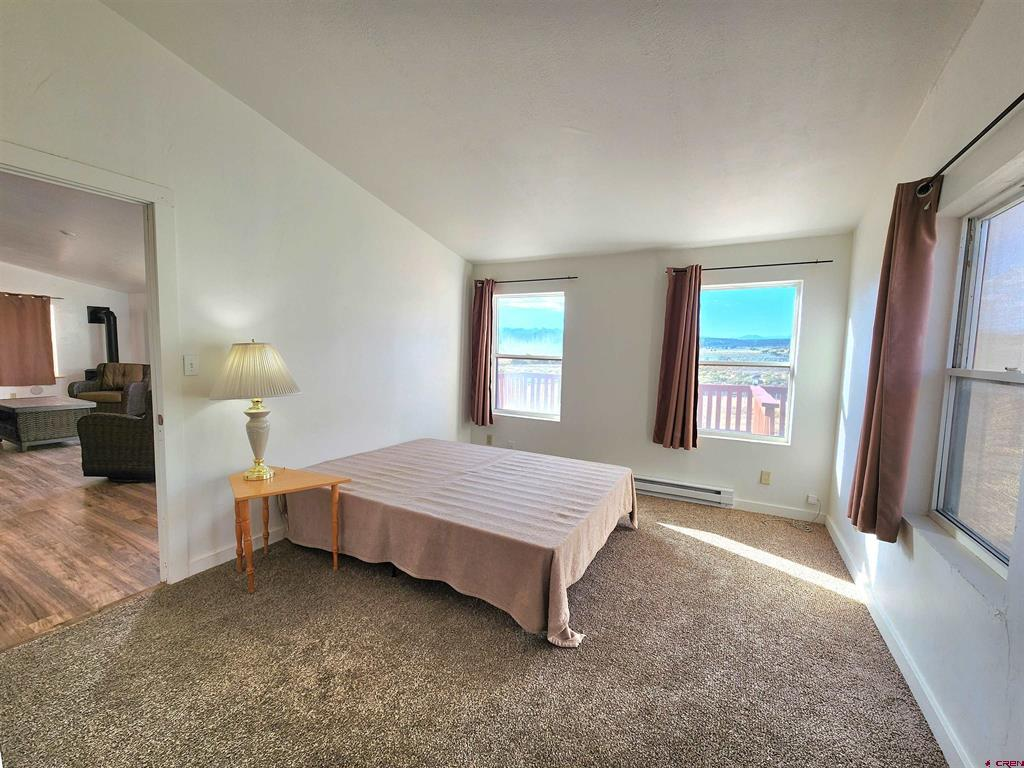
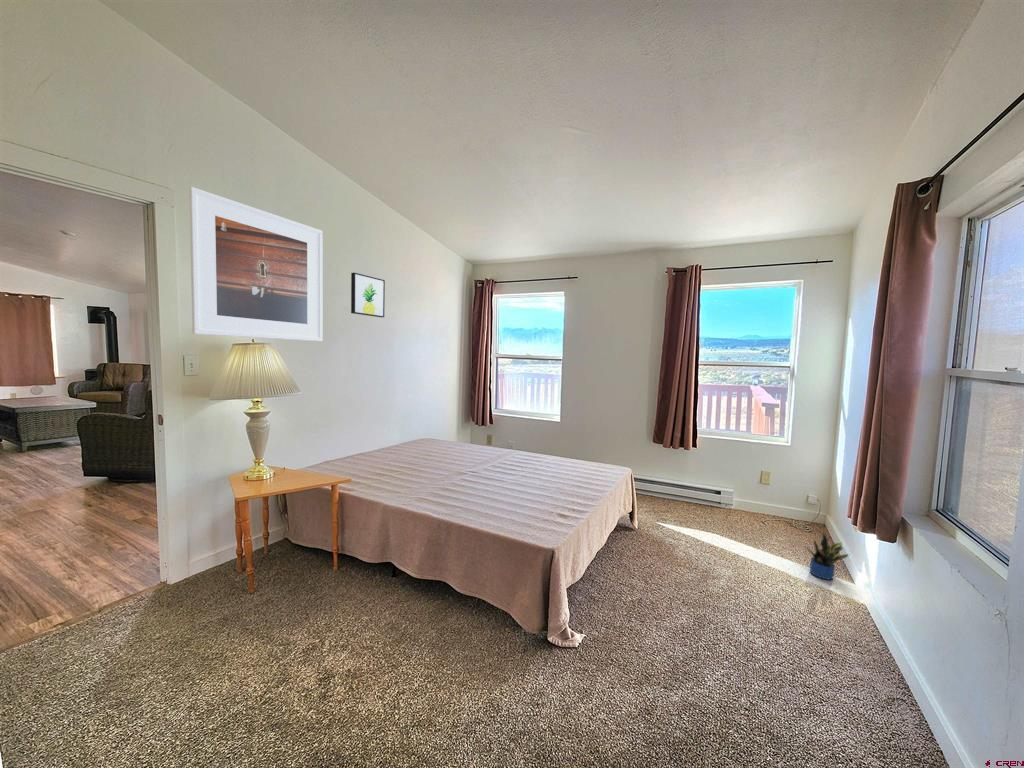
+ potted plant (827, 553)
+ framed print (265, 275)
+ wall art (368, 296)
